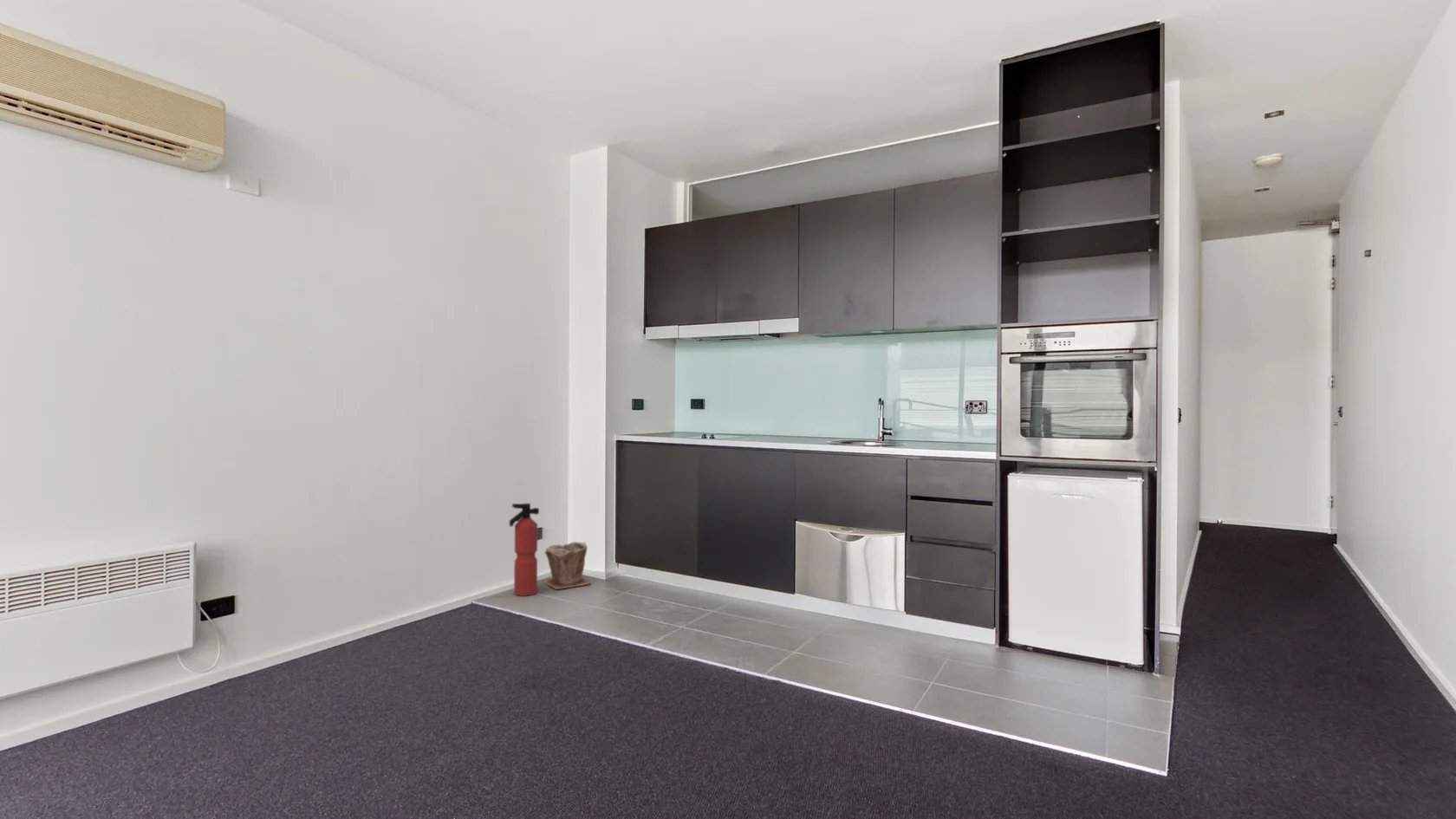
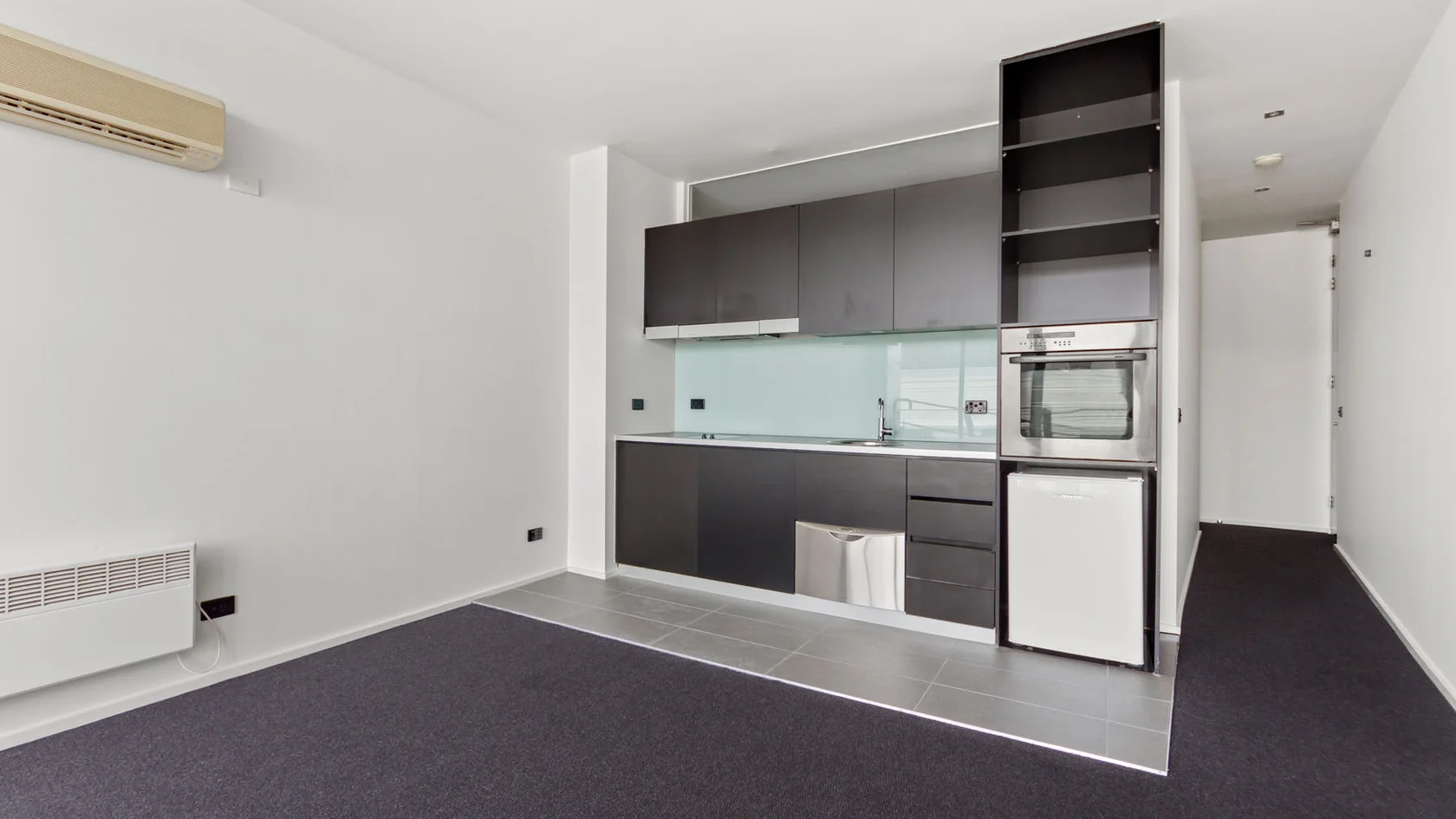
- plant pot (567, 563)
- fire extinguisher (524, 548)
